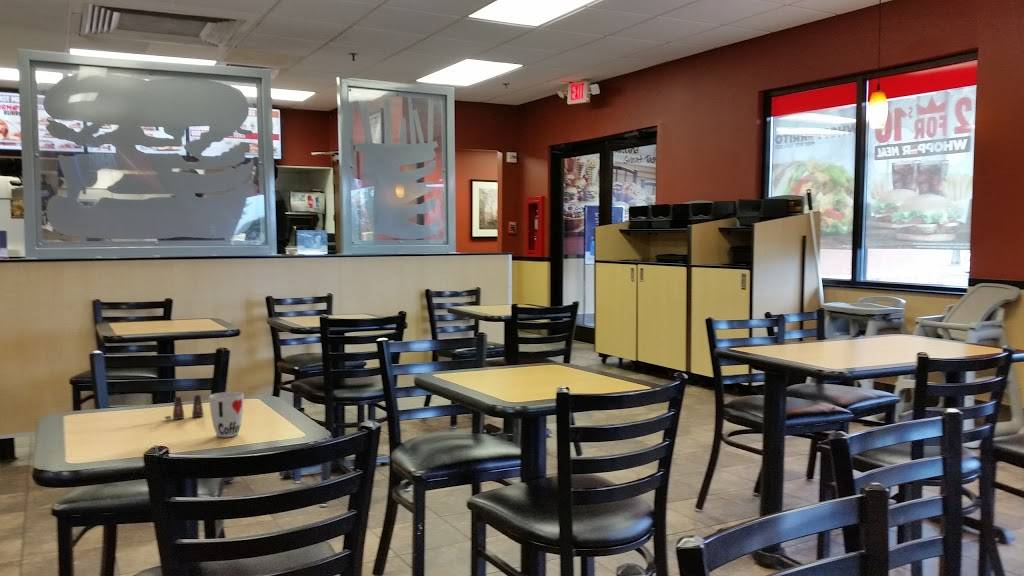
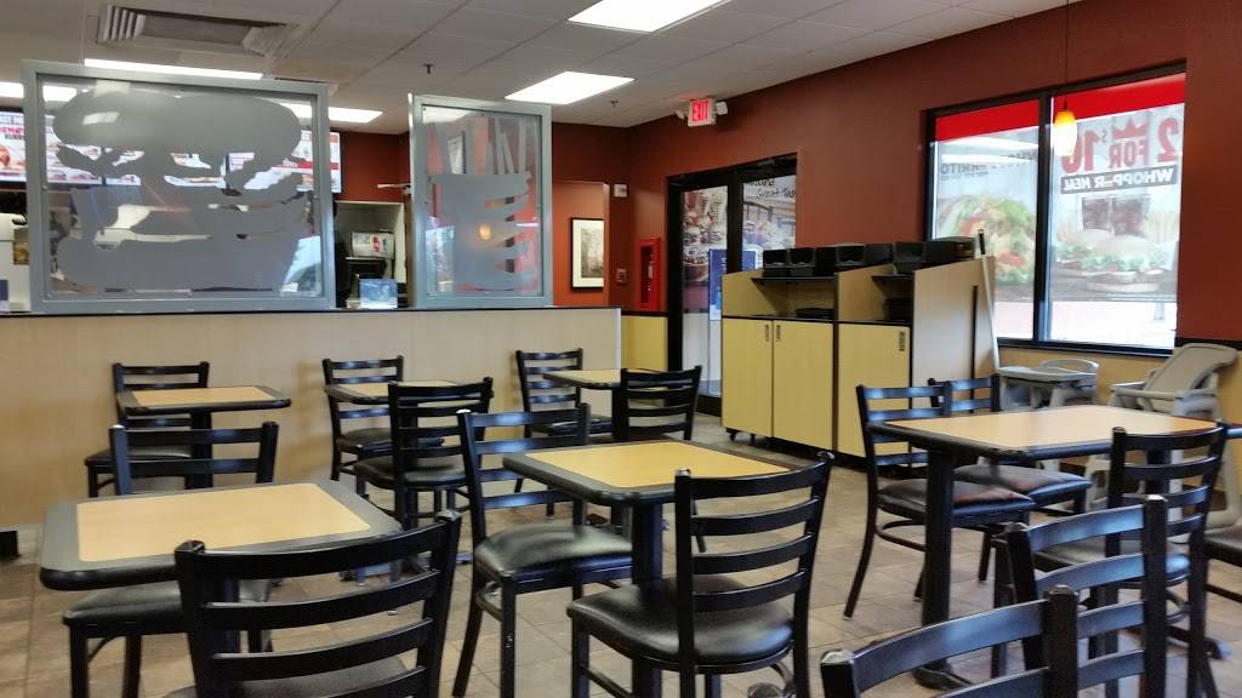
- cup (227, 414)
- salt shaker (182, 406)
